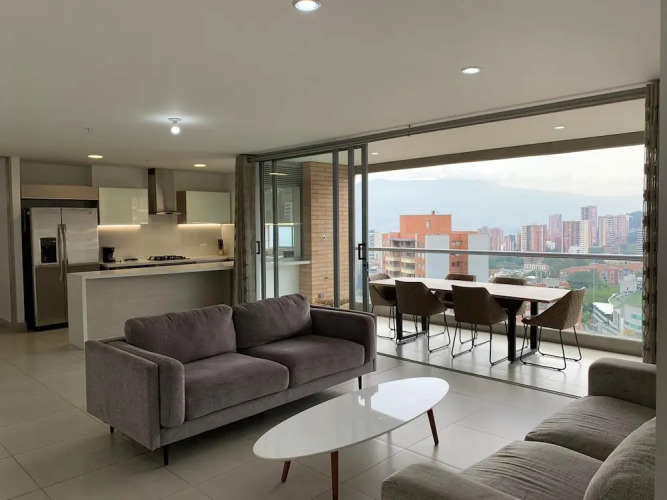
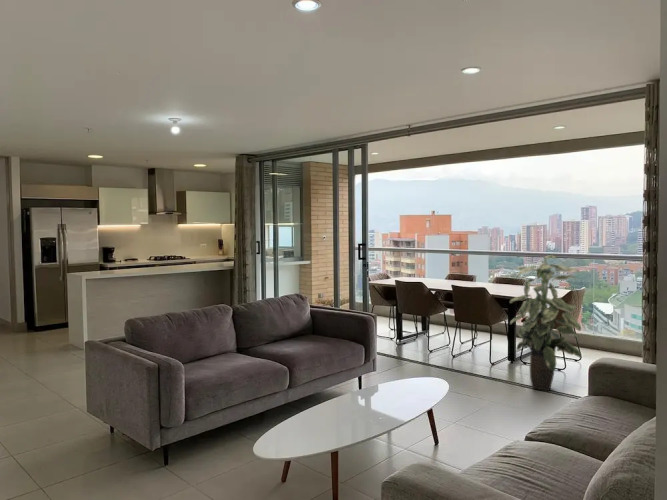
+ indoor plant (546, 323)
